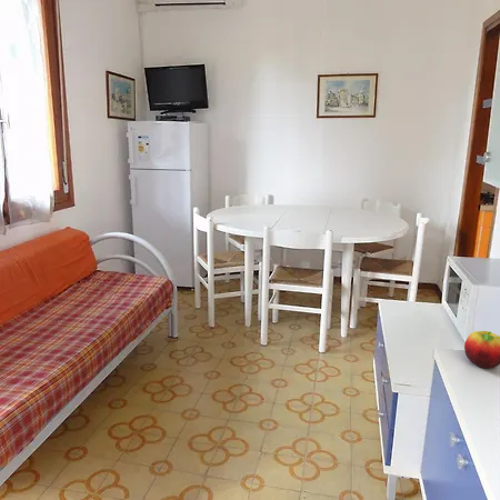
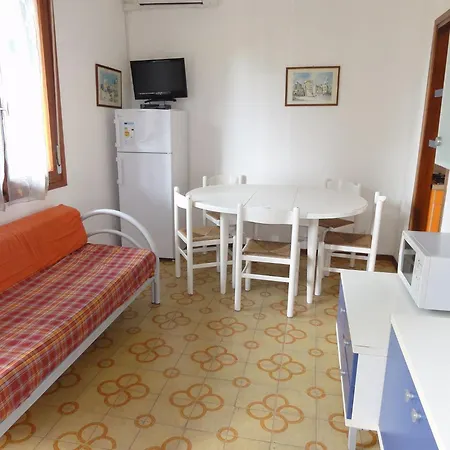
- fruit (484, 347)
